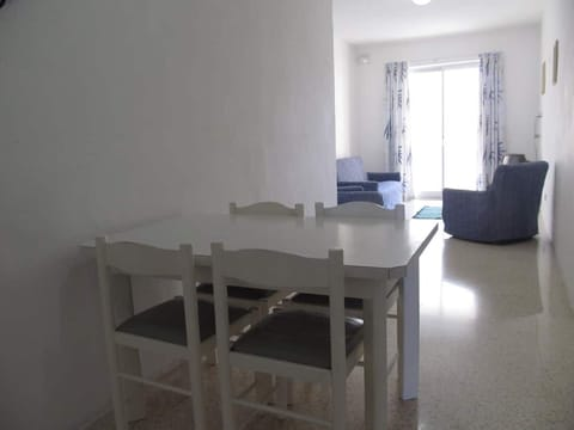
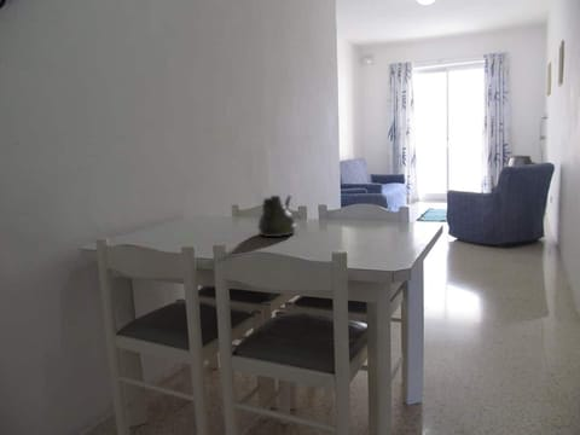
+ teapot (279, 213)
